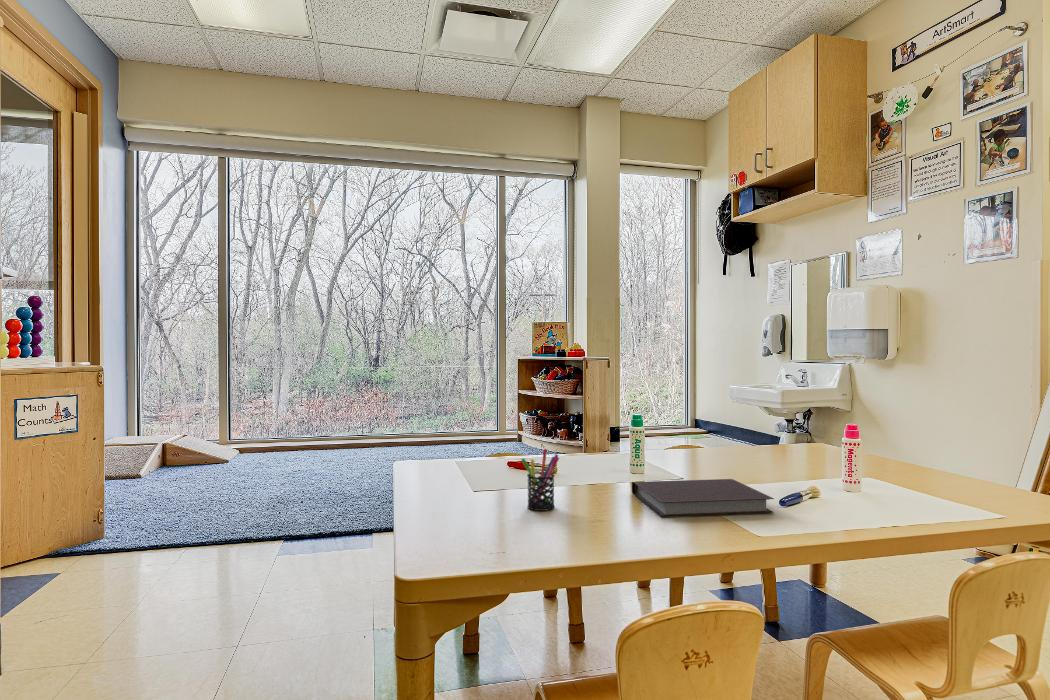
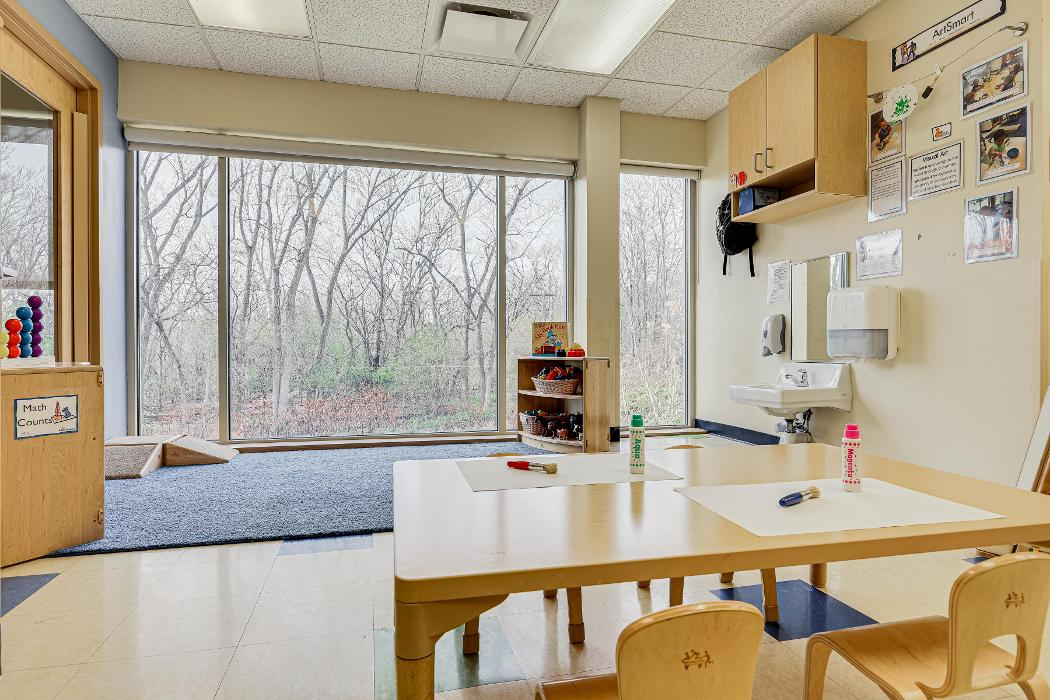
- notebook (698, 495)
- pen holder (538, 478)
